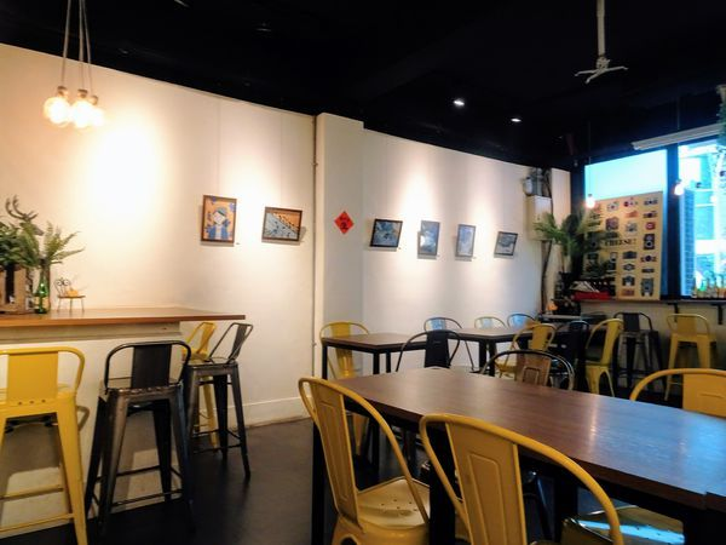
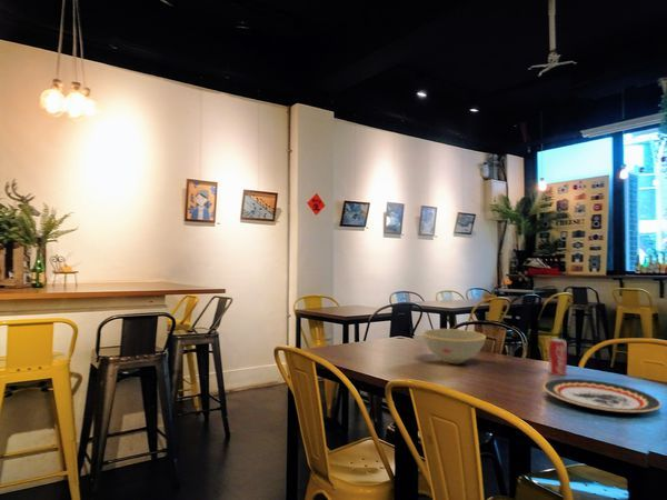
+ beverage can (557, 357)
+ plate (598, 397)
+ bowl (452, 347)
